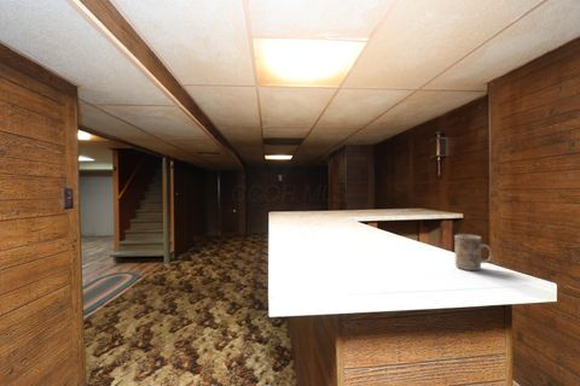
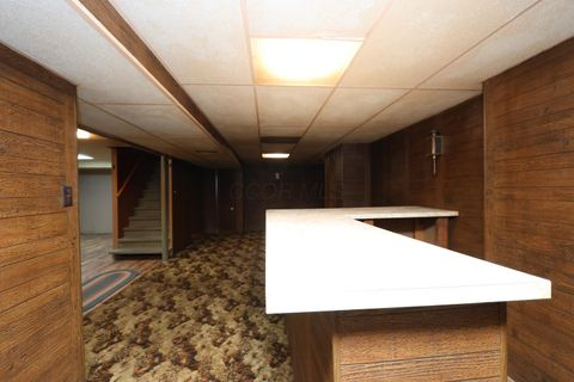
- mug (471, 251)
